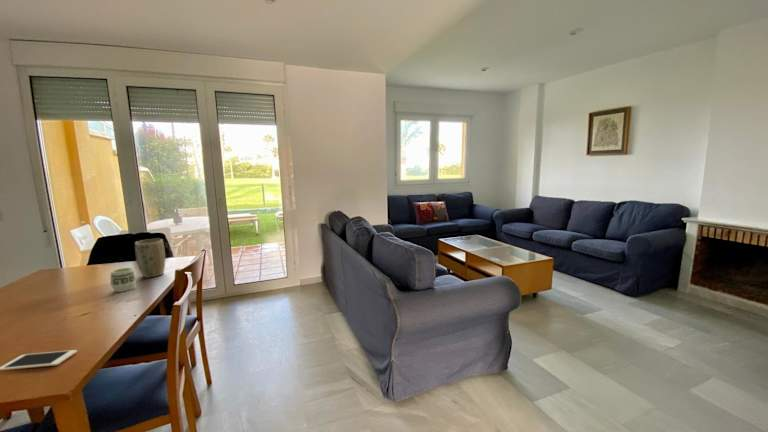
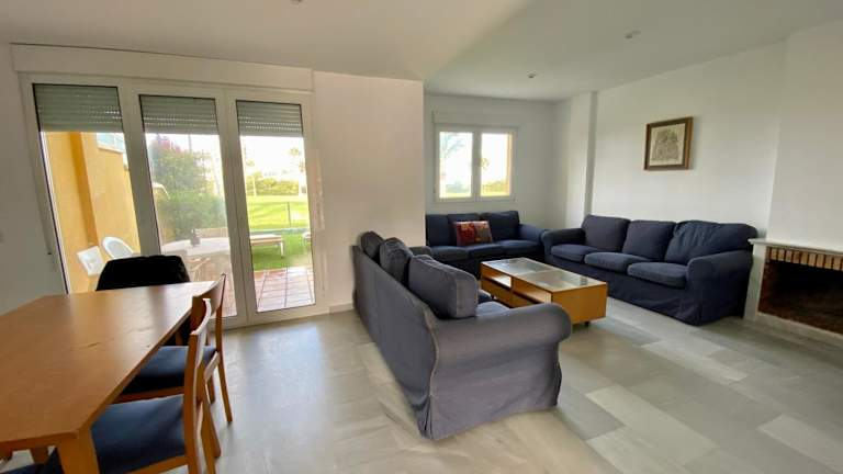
- plant pot (151, 258)
- cell phone (39, 359)
- cup (123, 279)
